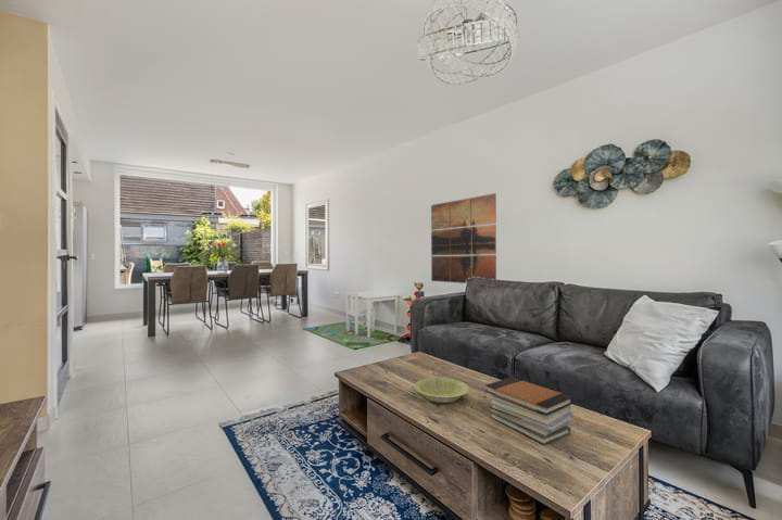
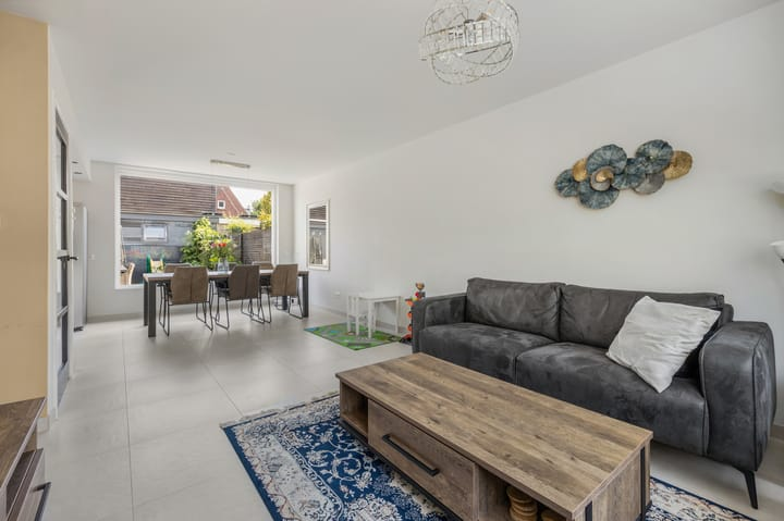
- wall art (461, 241)
- book stack (528, 407)
- bowl (441, 392)
